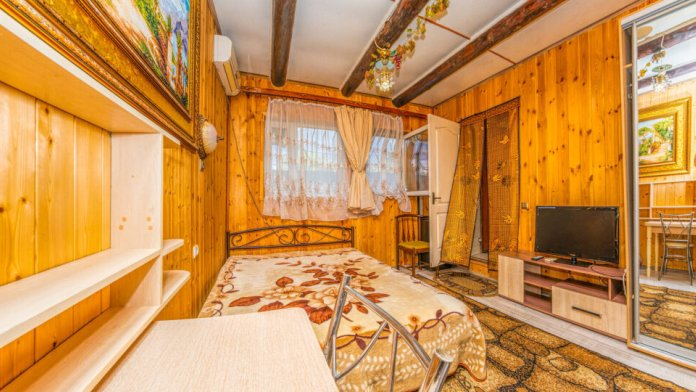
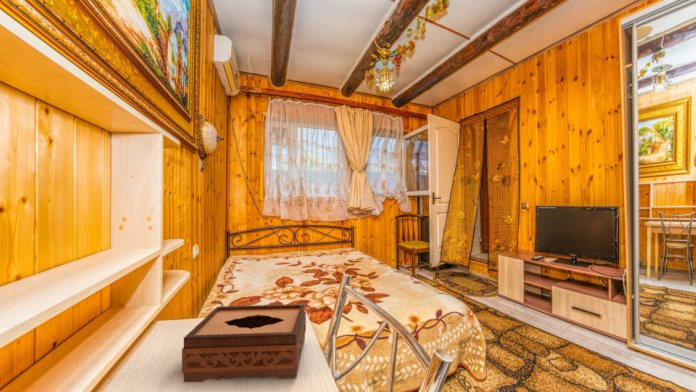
+ tissue box (252, 338)
